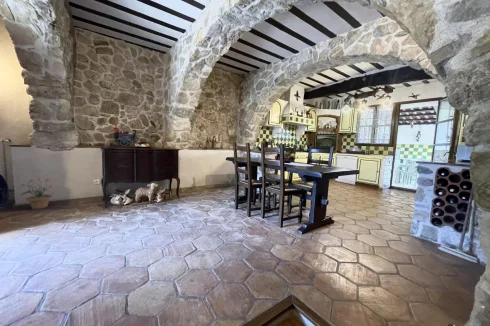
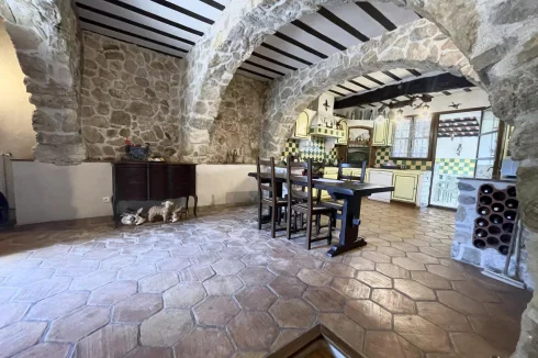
- potted plant (38, 192)
